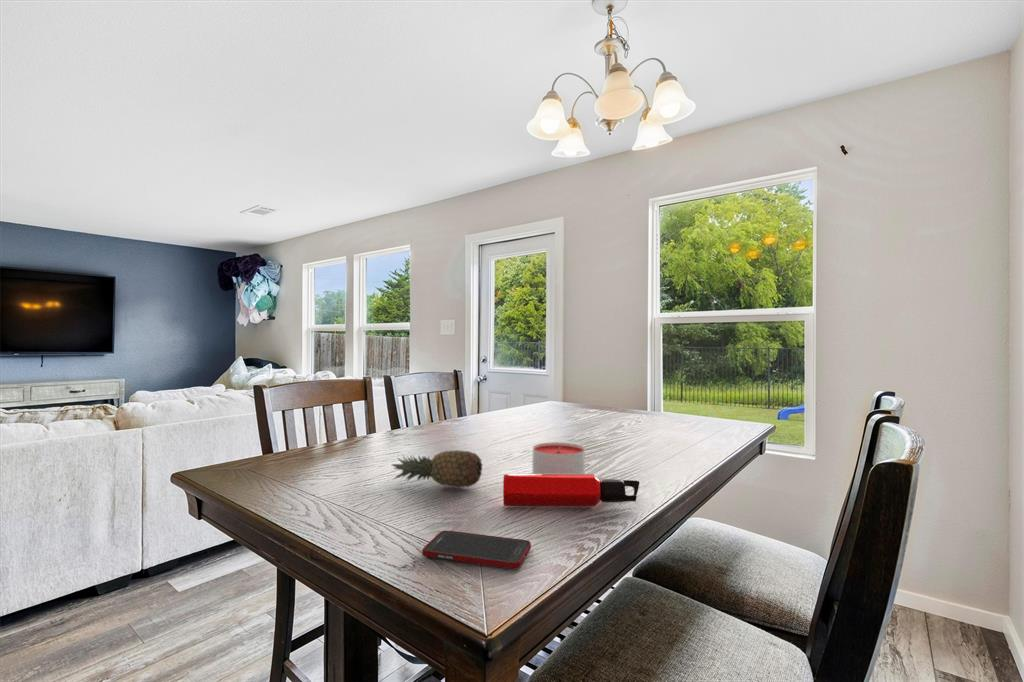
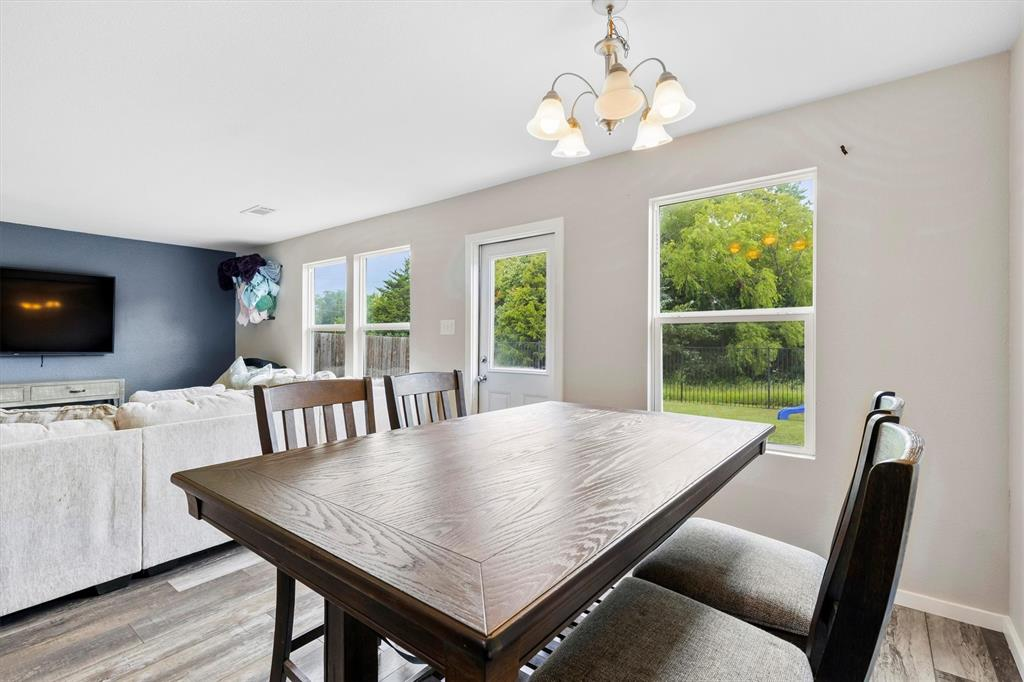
- cell phone (477, 548)
- candle (558, 460)
- fruit (436, 466)
- water bottle (569, 490)
